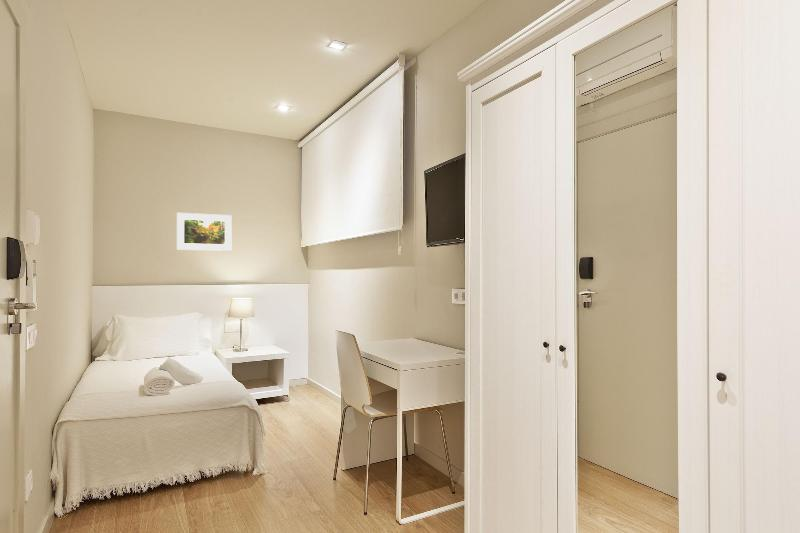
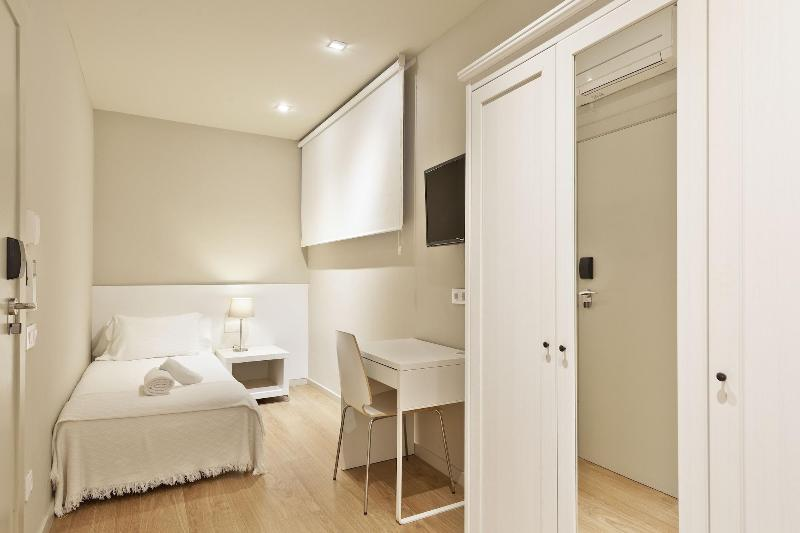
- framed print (204, 232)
